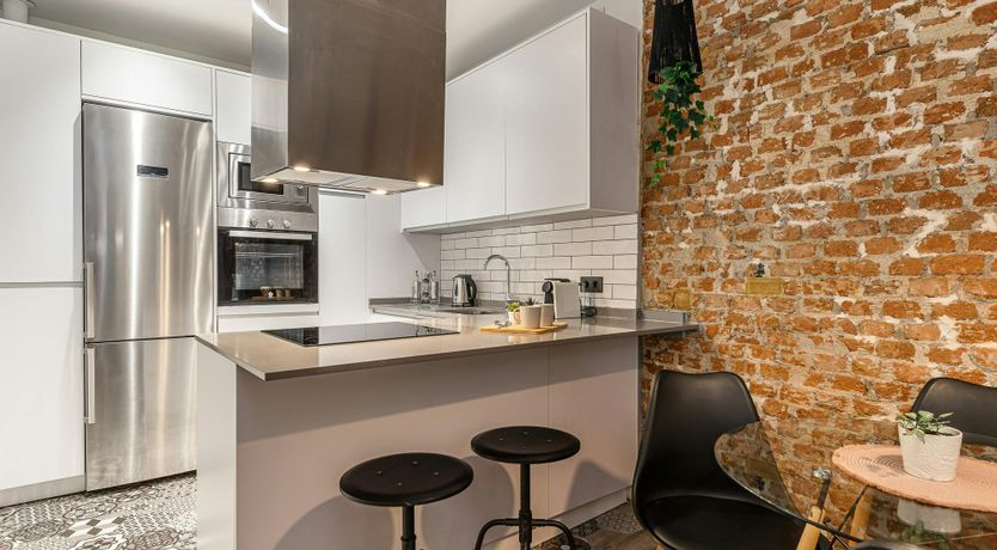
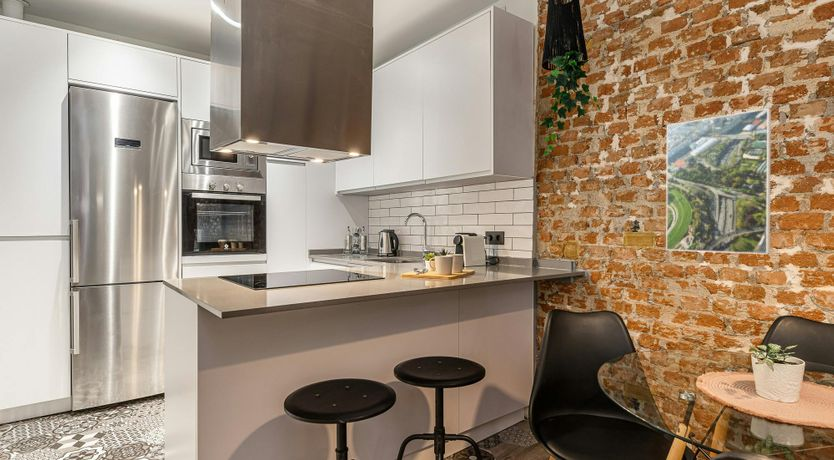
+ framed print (714, 184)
